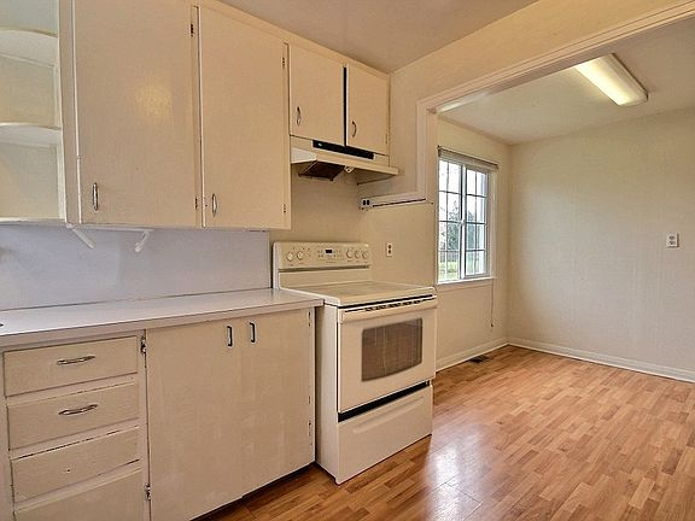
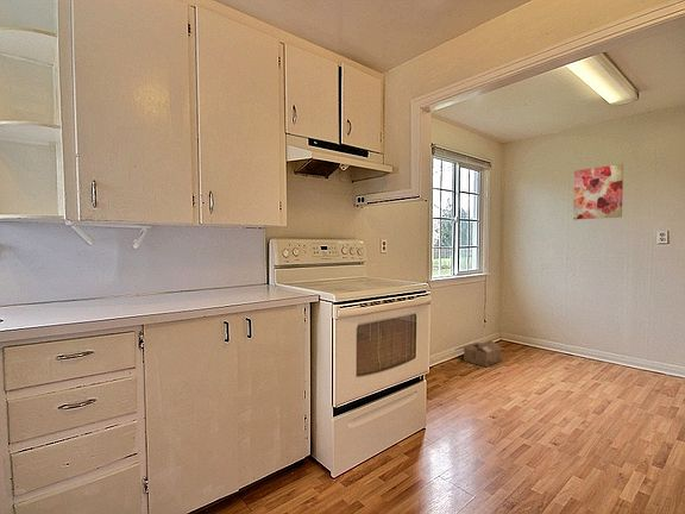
+ wall art (597, 193)
+ cardboard box (477, 350)
